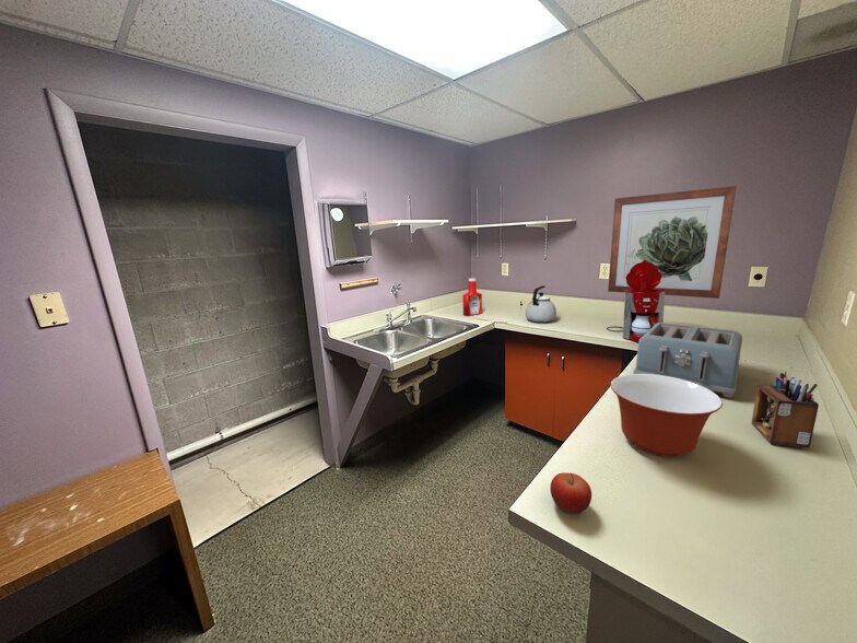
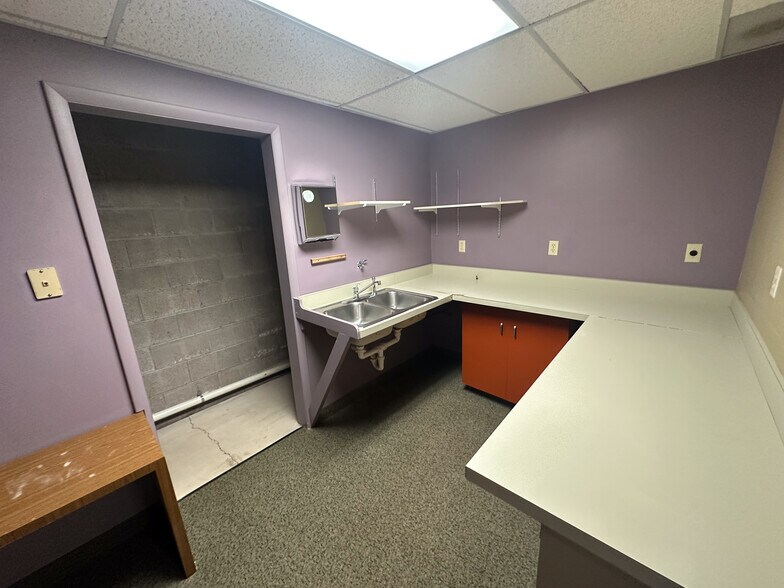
- coffee maker (635, 297)
- toaster (688, 354)
- wall art (664, 245)
- soap bottle (472, 296)
- fruit (571, 490)
- mixing bowl (659, 417)
- kettle (541, 303)
- desk organizer (784, 406)
